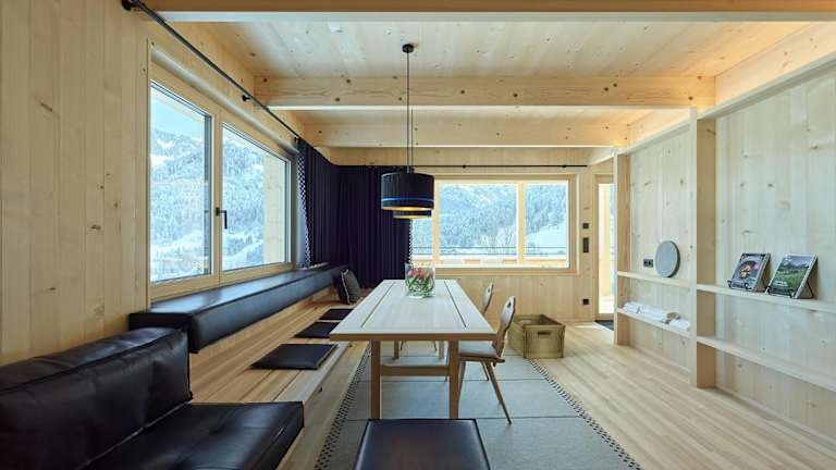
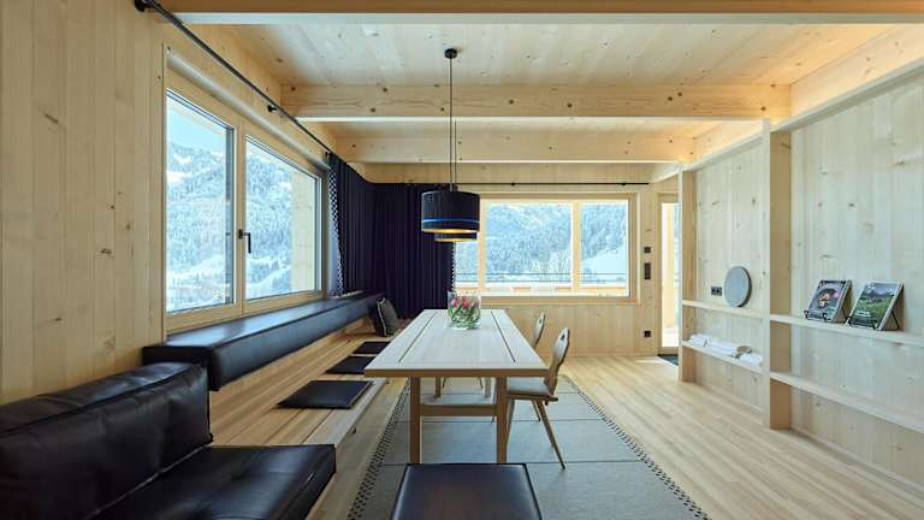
- hamper (533, 334)
